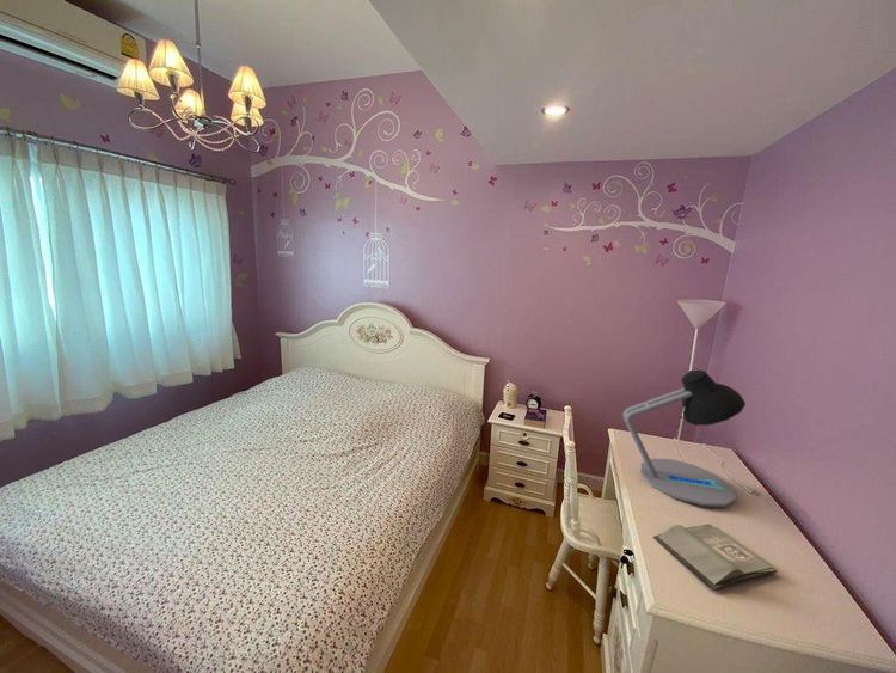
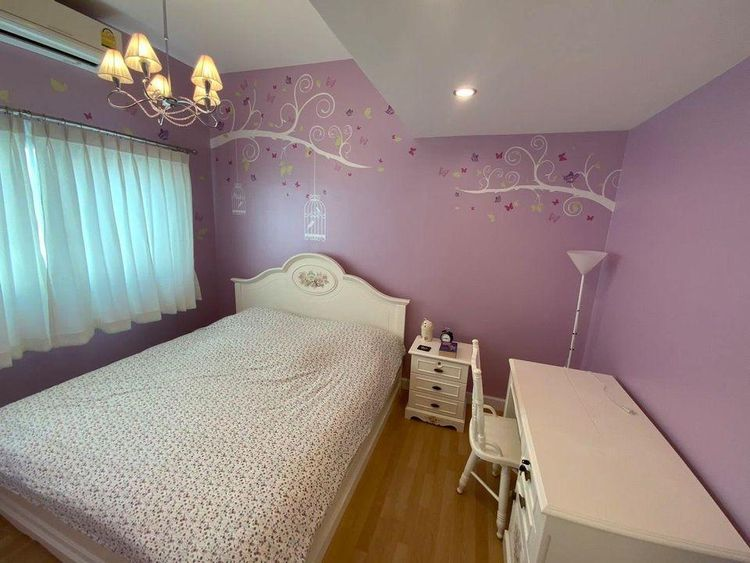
- hardback book (713, 547)
- desk lamp (686, 421)
